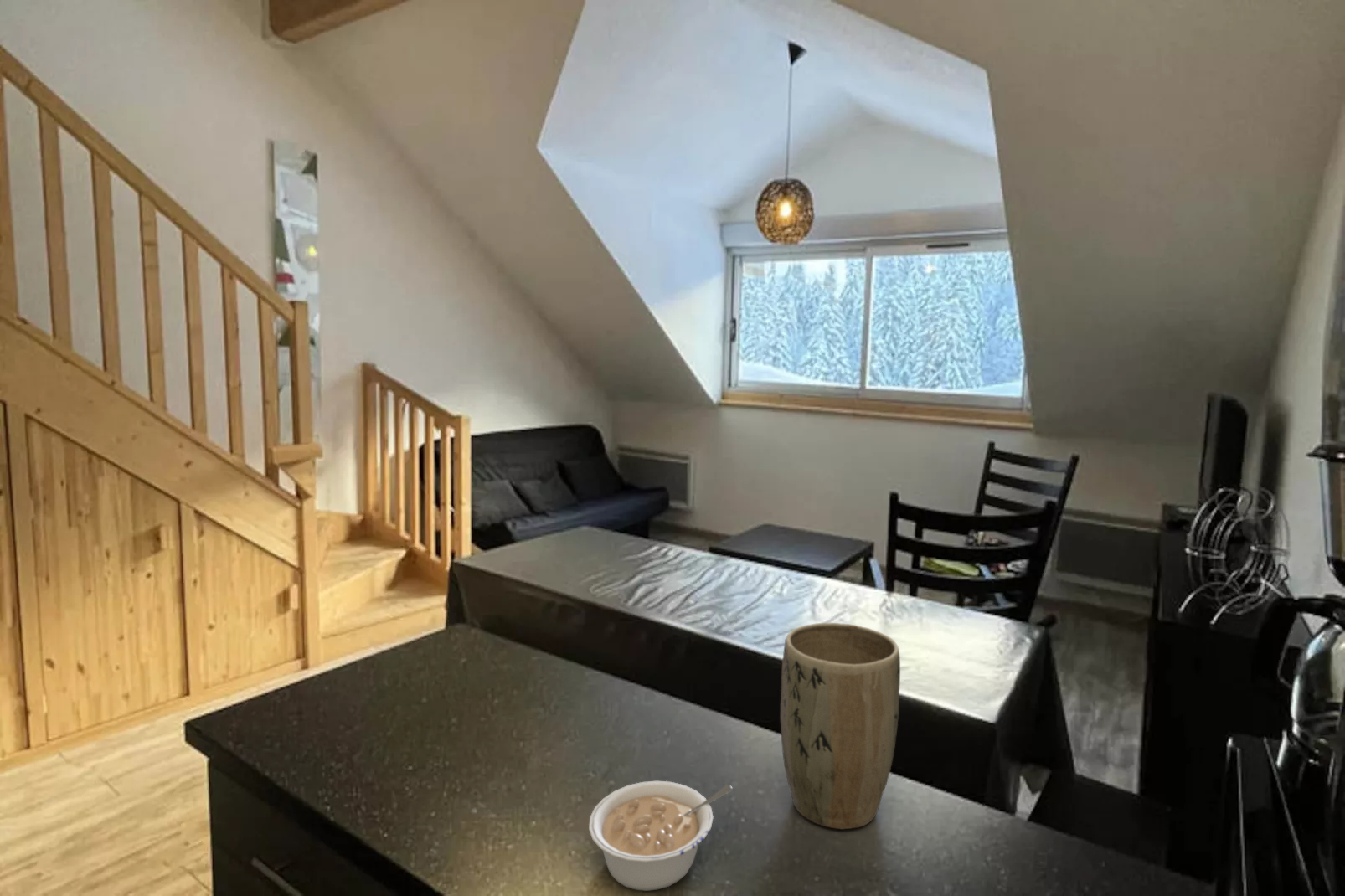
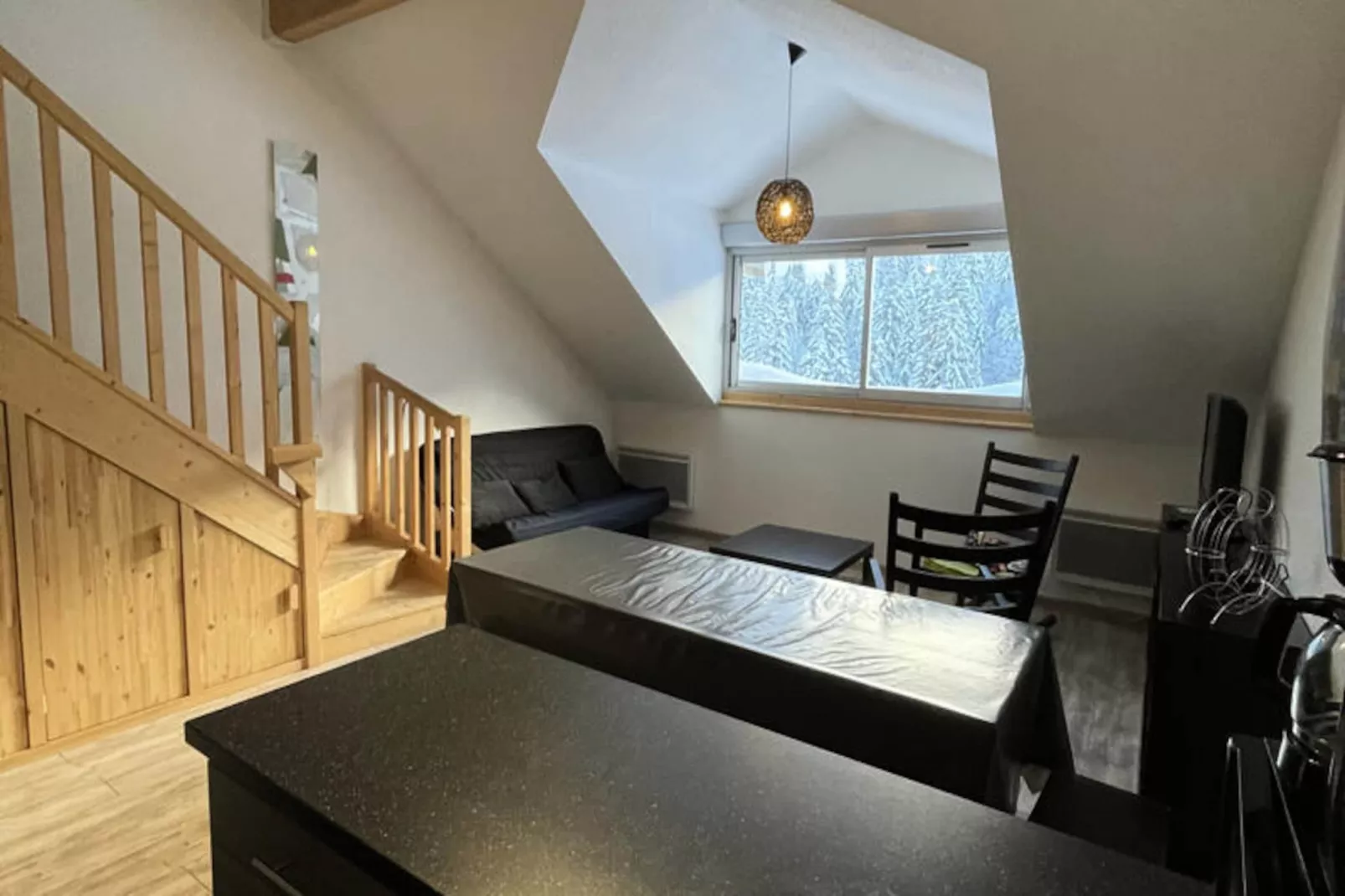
- plant pot (837, 723)
- legume (654, 832)
